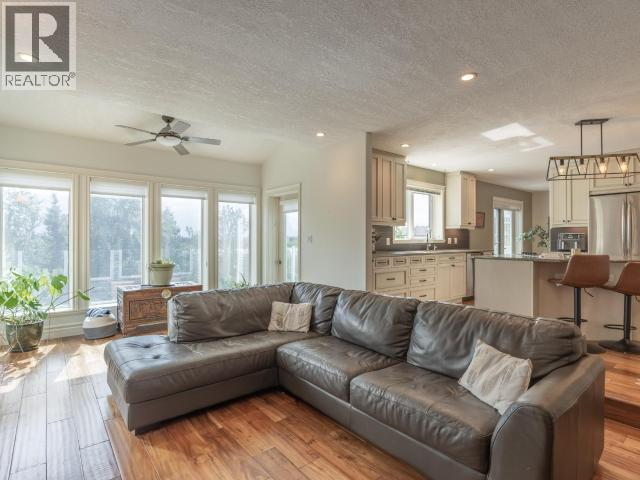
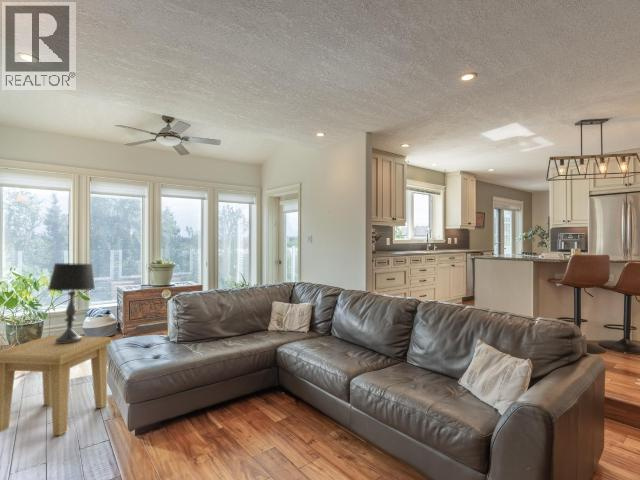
+ table lamp (69, 302)
+ side table (54, 380)
